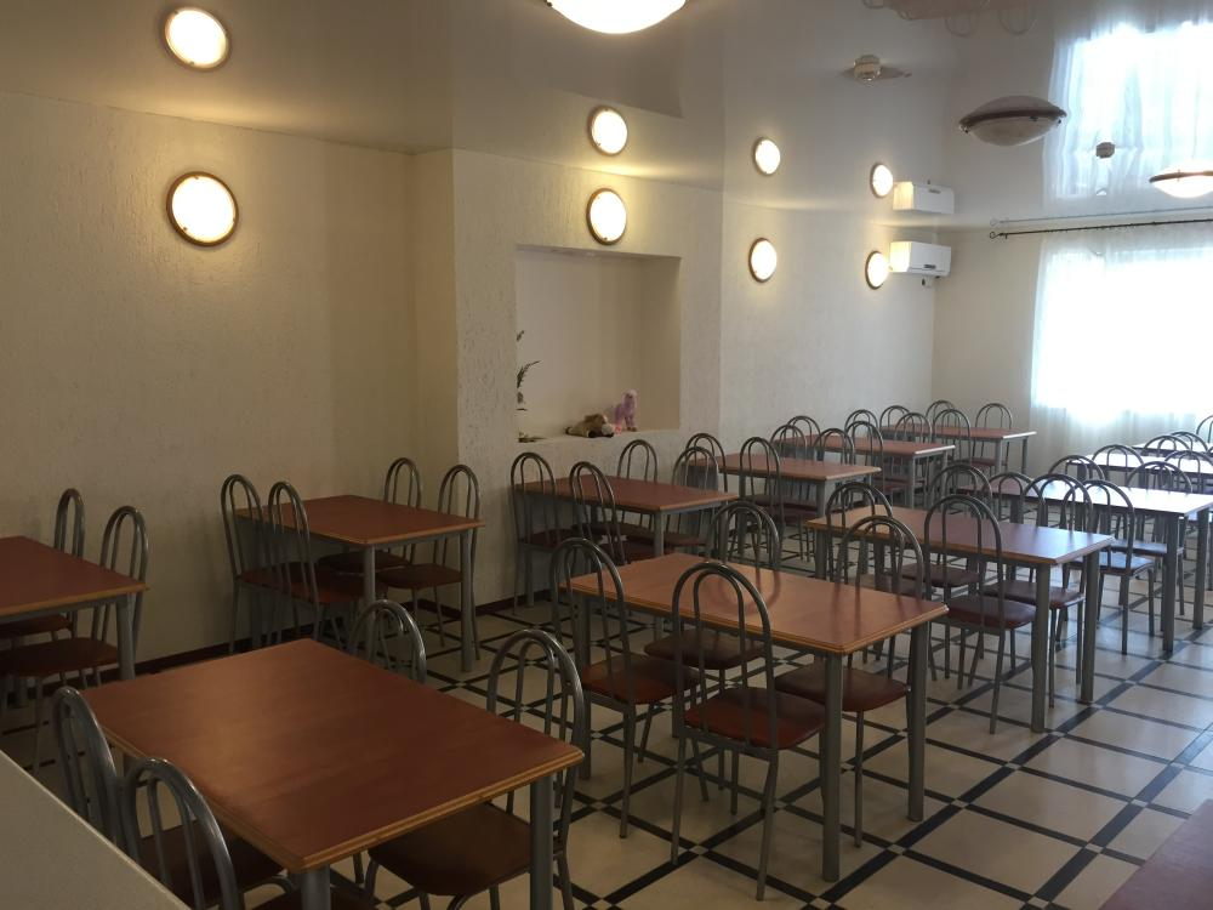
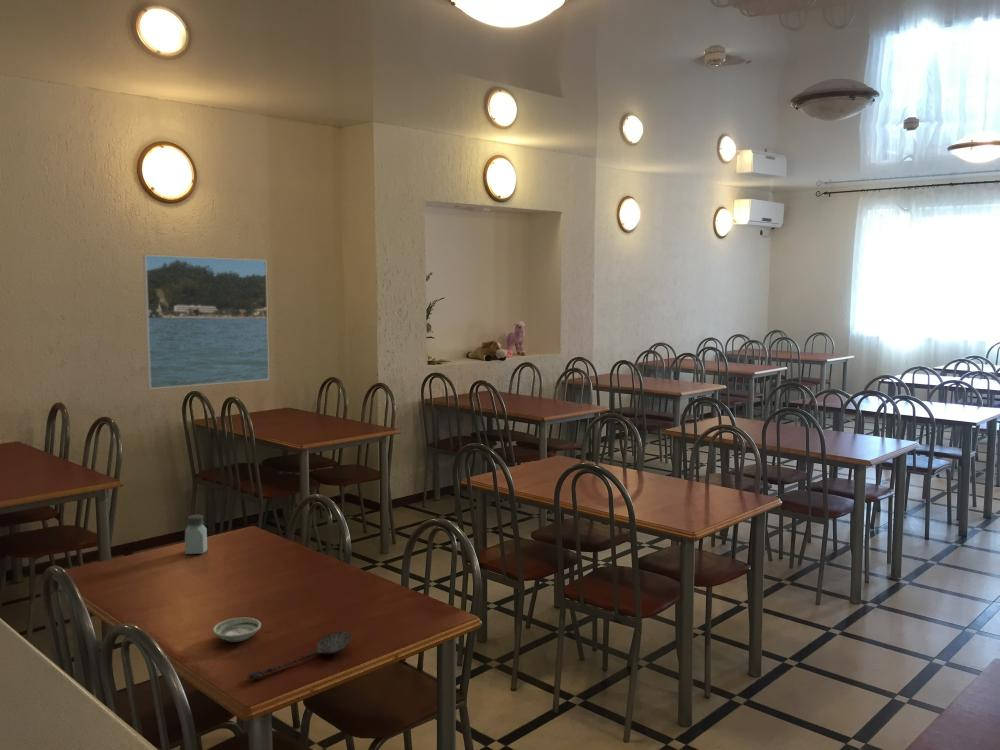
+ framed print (209, 321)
+ saltshaker (195, 534)
+ saucer (237, 631)
+ spoon (302, 657)
